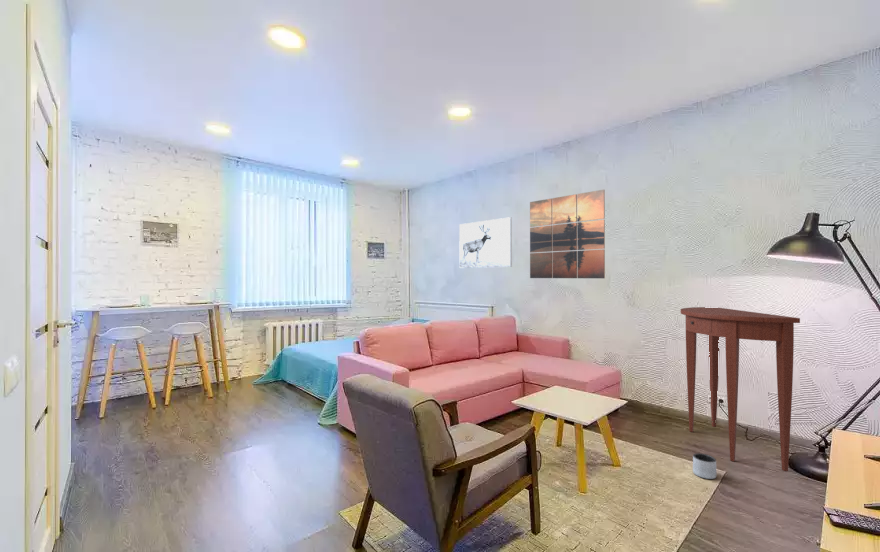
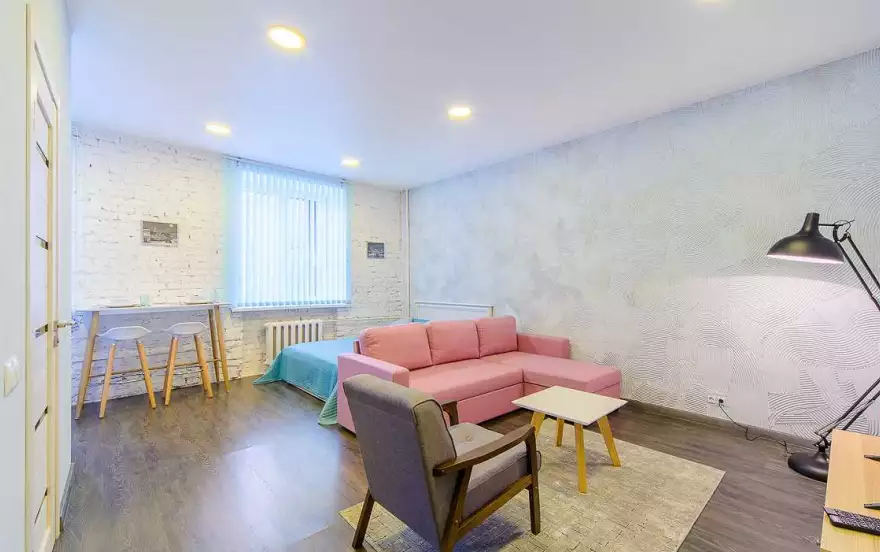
- console table (737, 378)
- planter (704, 466)
- wall art (564, 237)
- wall art (484, 244)
